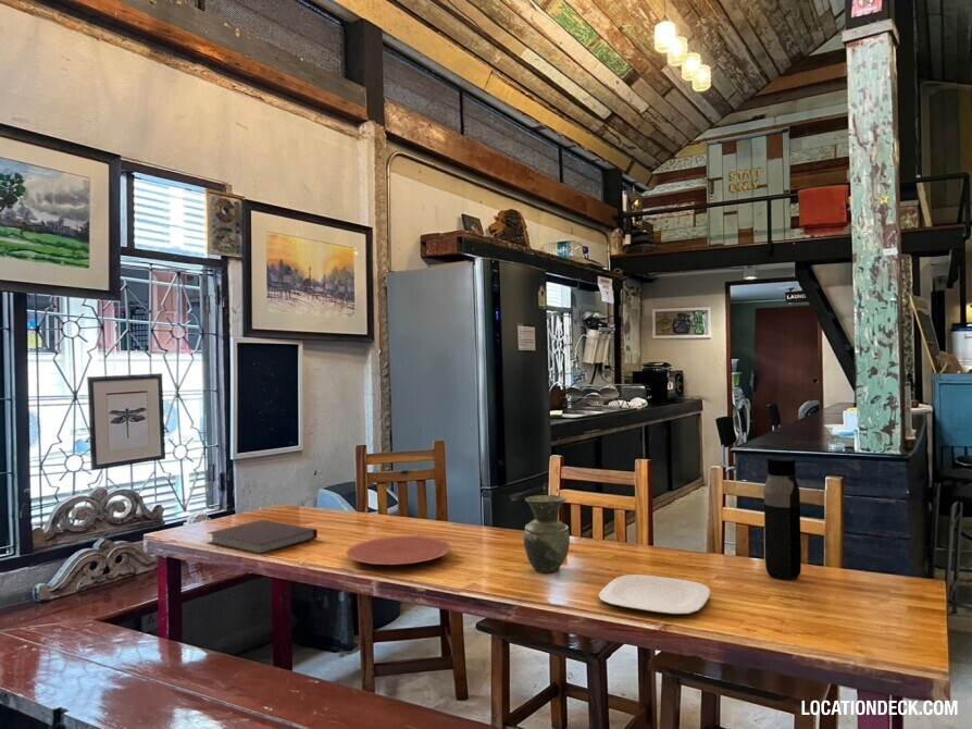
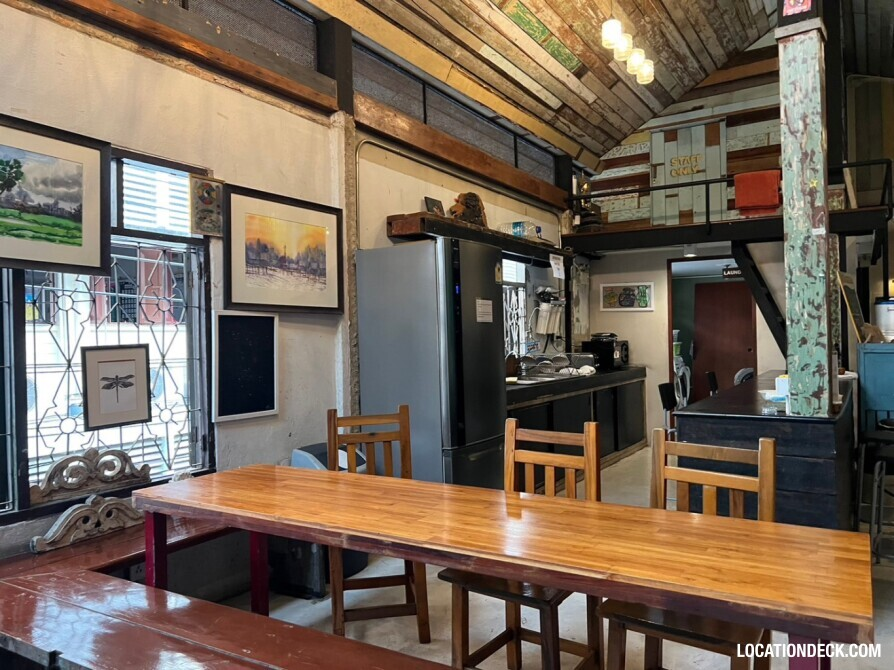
- plate (399, 553)
- vase (546, 533)
- plate (655, 595)
- water bottle (782, 517)
- notebook (262, 535)
